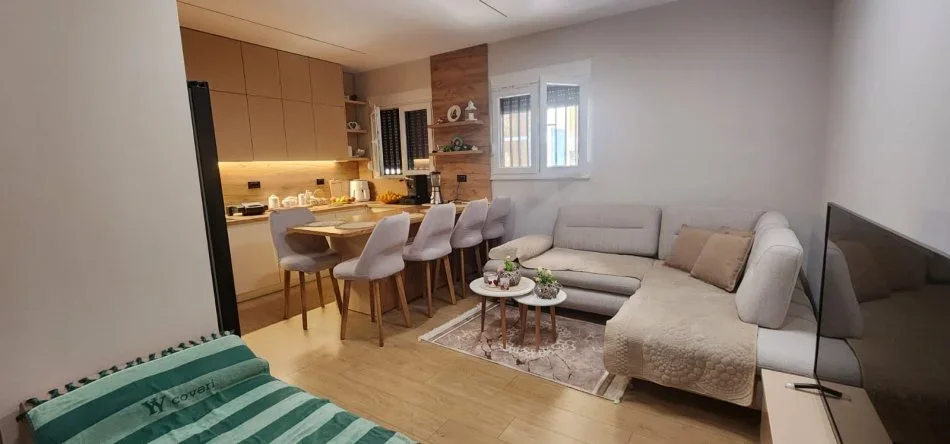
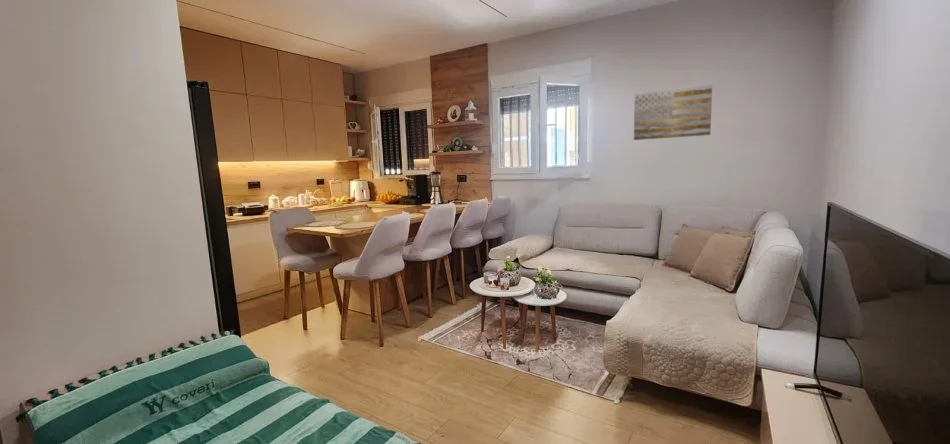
+ wall art (671, 113)
